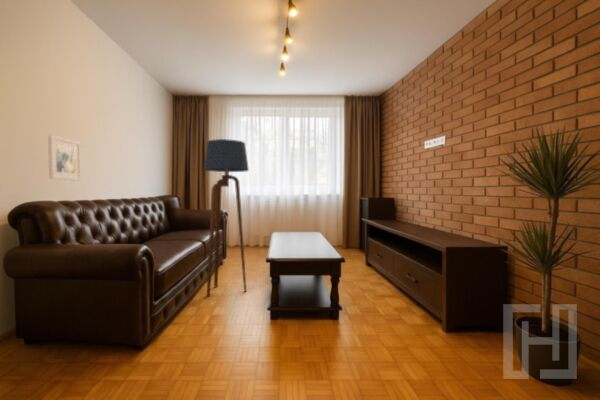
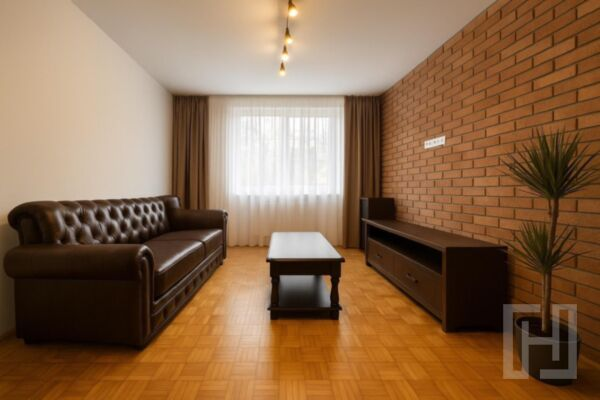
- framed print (65, 159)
- floor lamp (219, 217)
